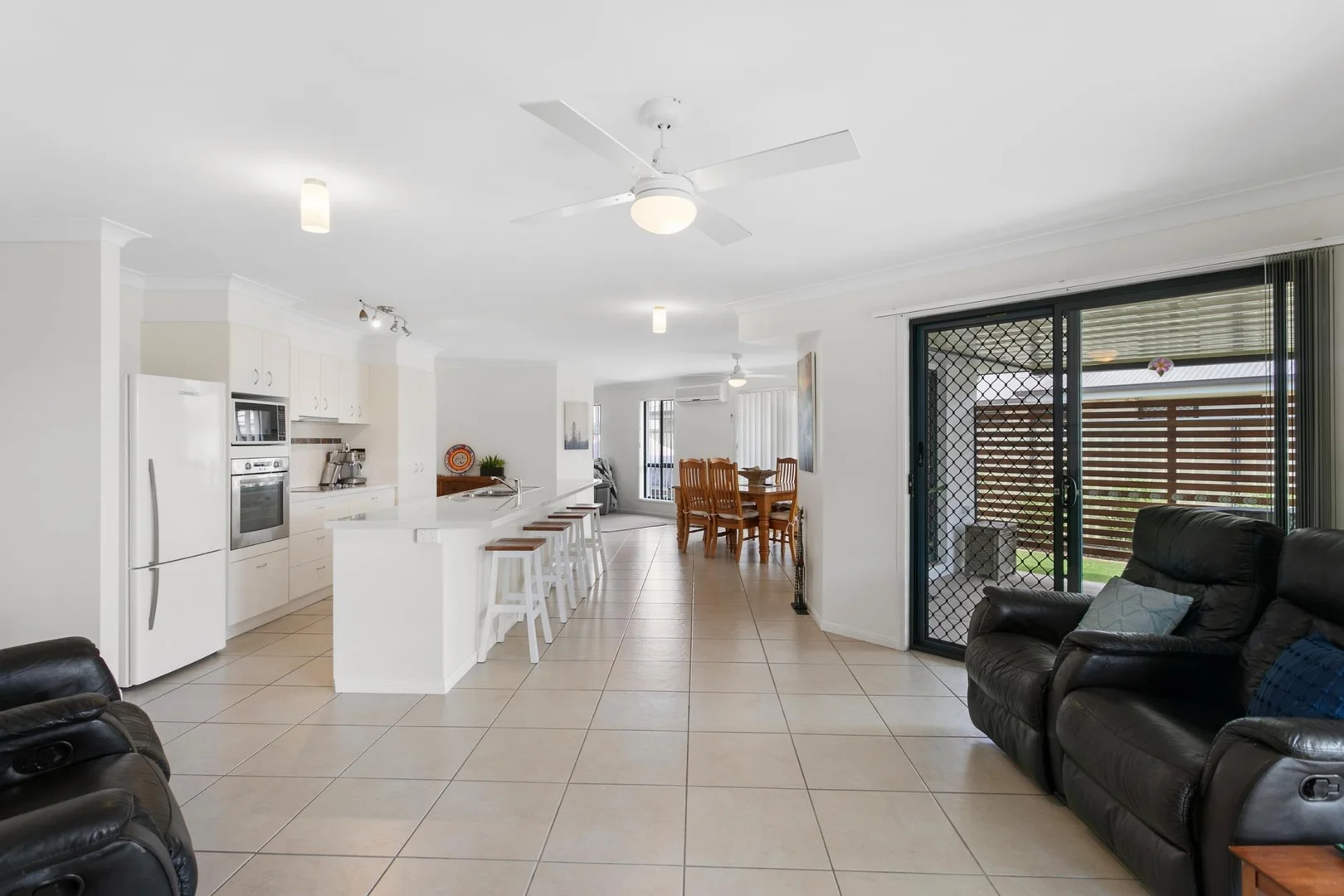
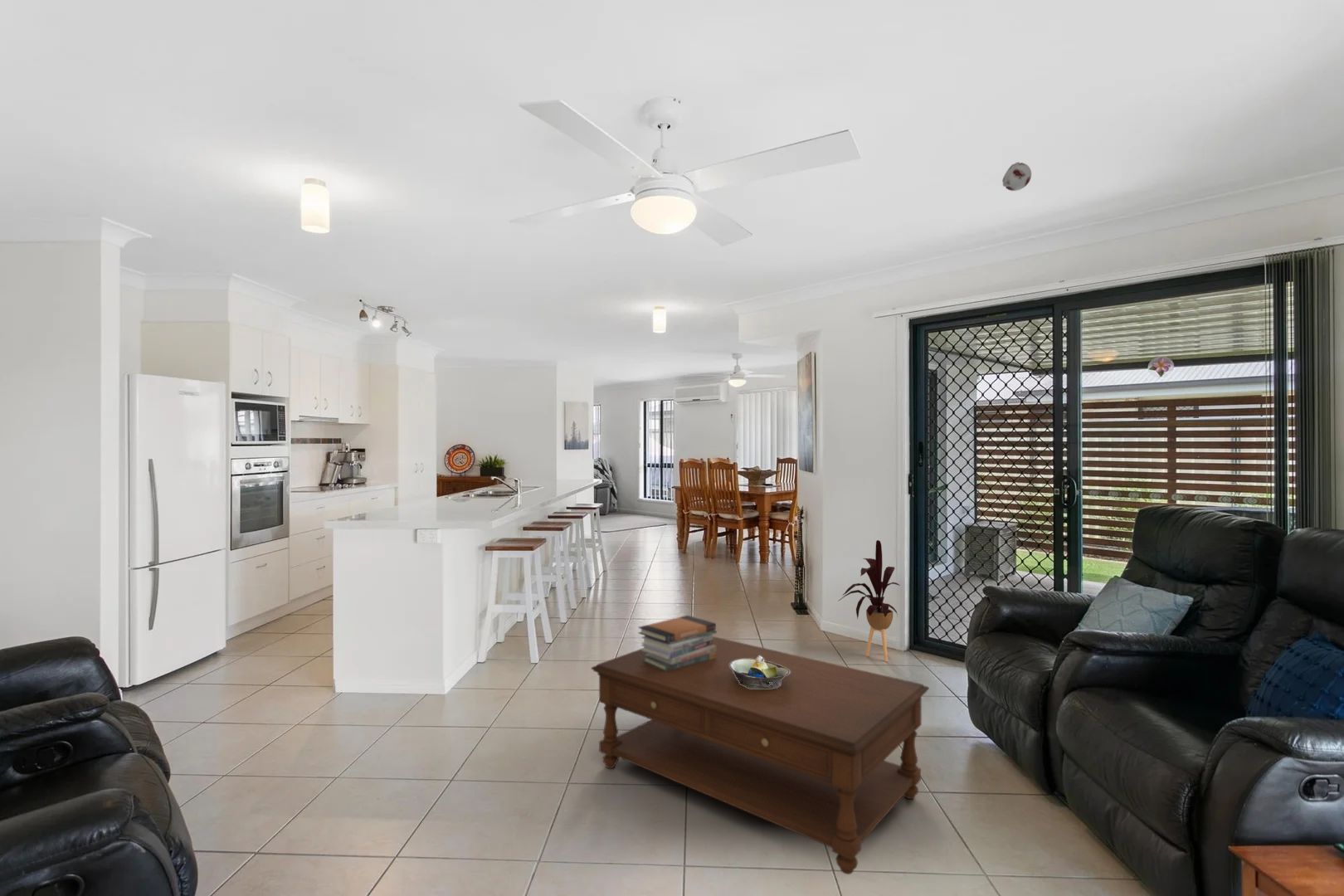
+ house plant (871, 597)
+ book stack (678, 641)
+ smoke detector (1016, 176)
+ coffee table (752, 727)
+ decorative bowl (764, 669)
